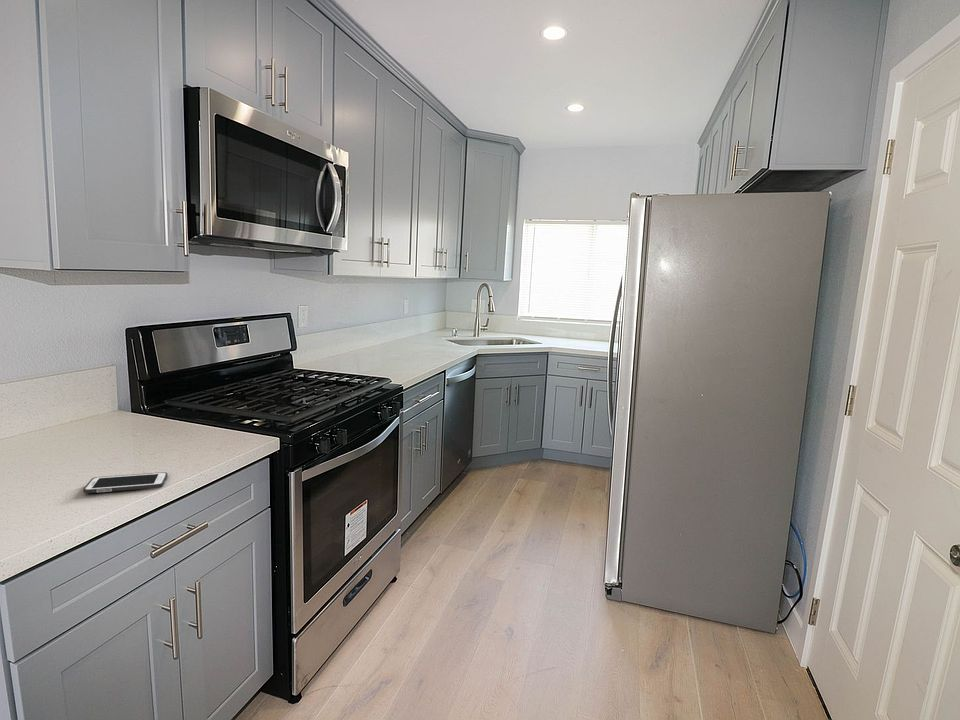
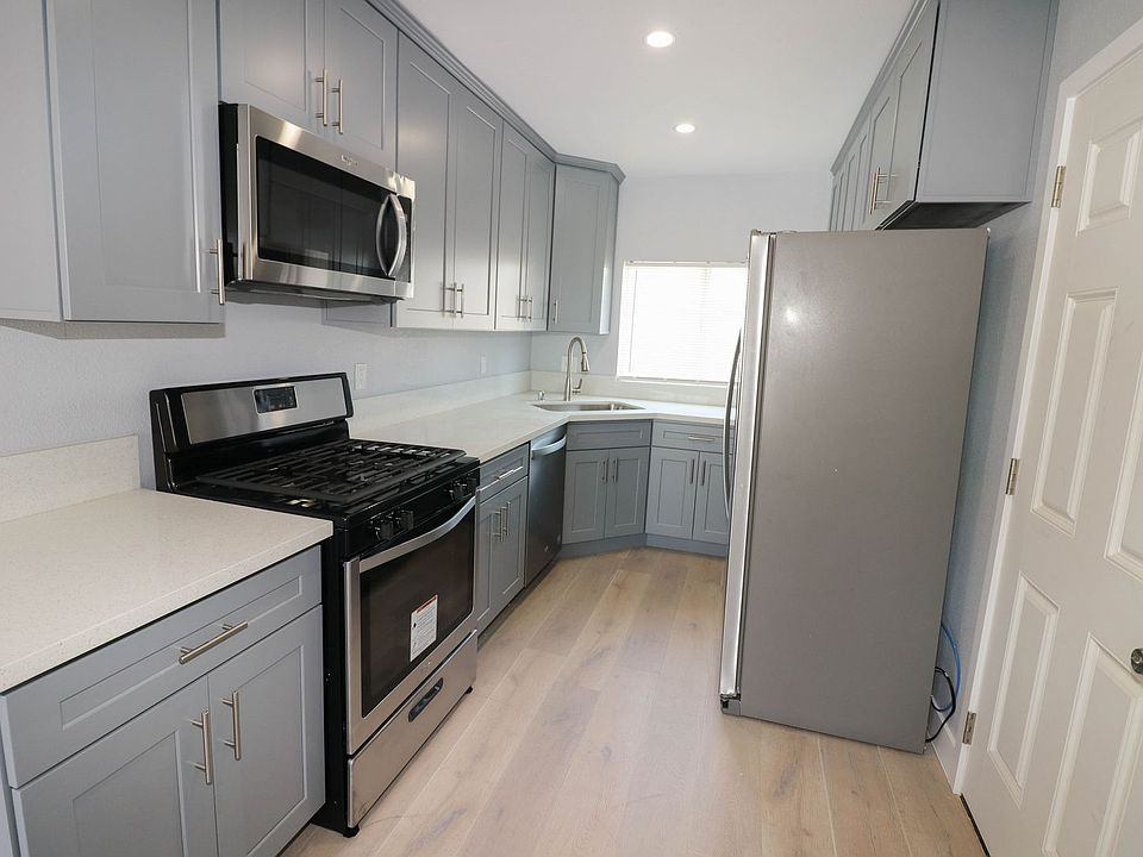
- cell phone (127, 482)
